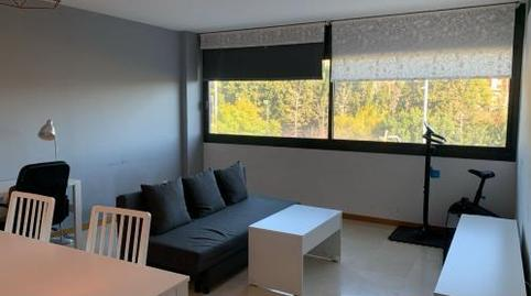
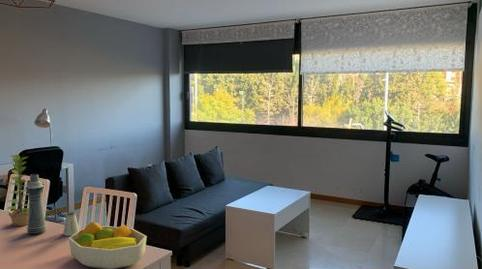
+ saltshaker (71, 222)
+ fruit bowl (108, 243)
+ plant (19, 189)
+ bottle (35, 203)
